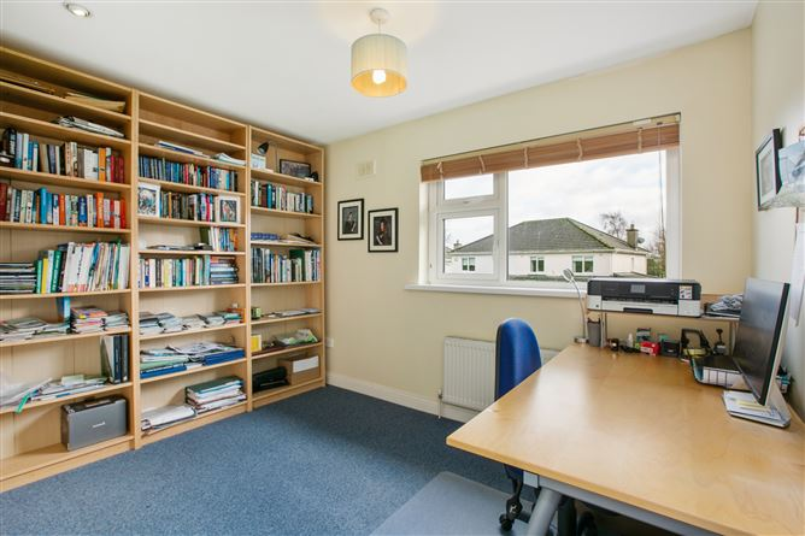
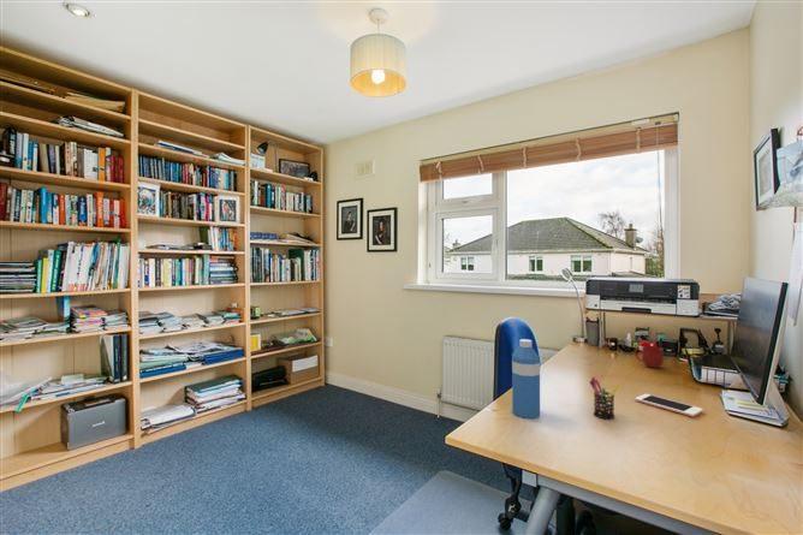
+ pen holder (602, 397)
+ mug (648, 356)
+ water bottle (525, 376)
+ cell phone (667, 404)
